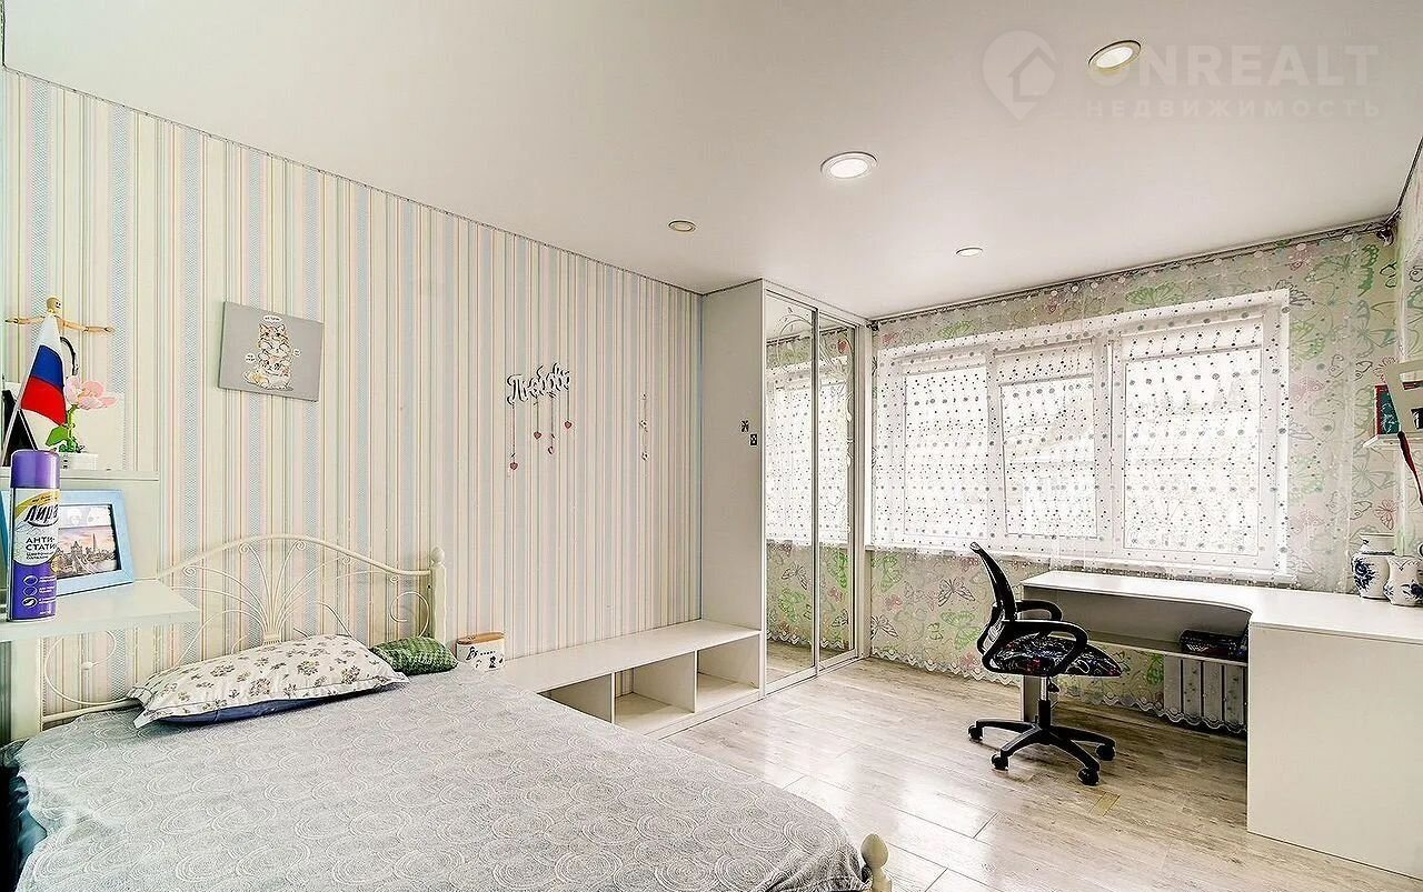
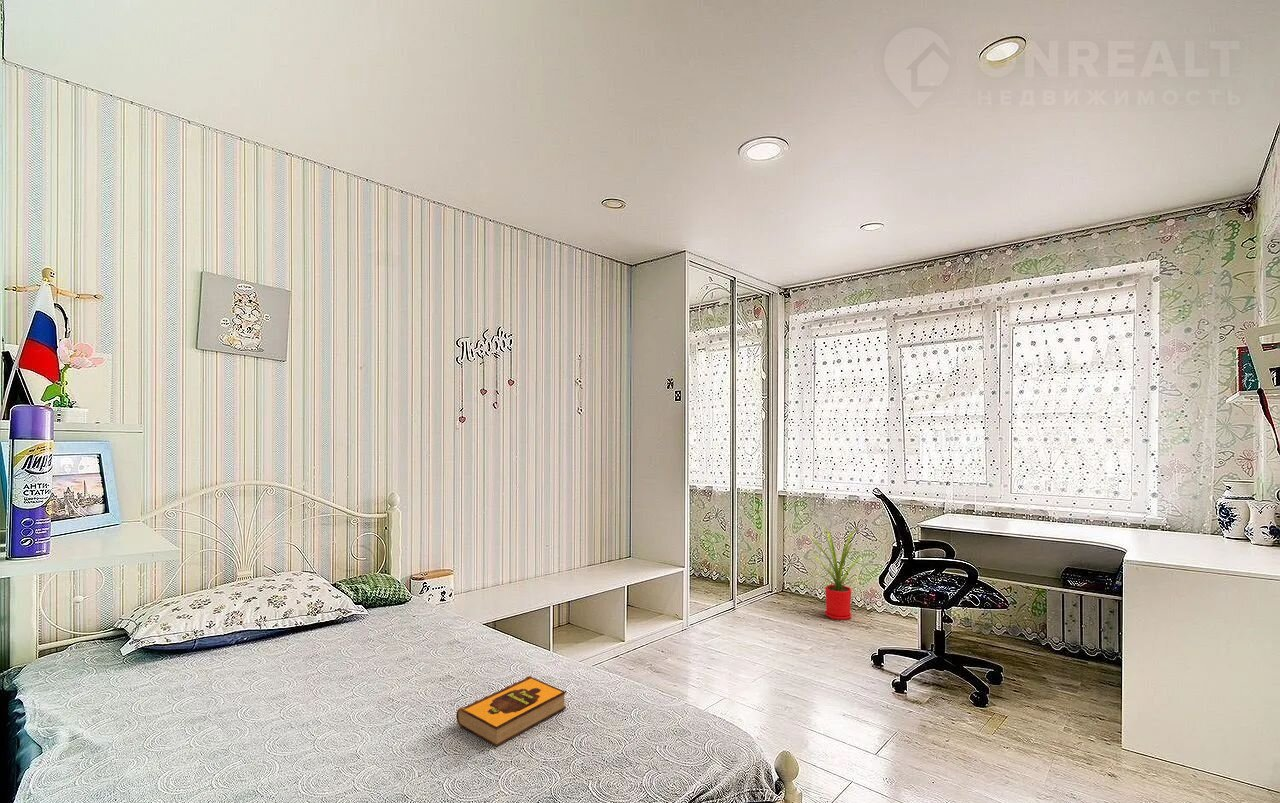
+ hardback book (512, 707)
+ house plant (839, 570)
